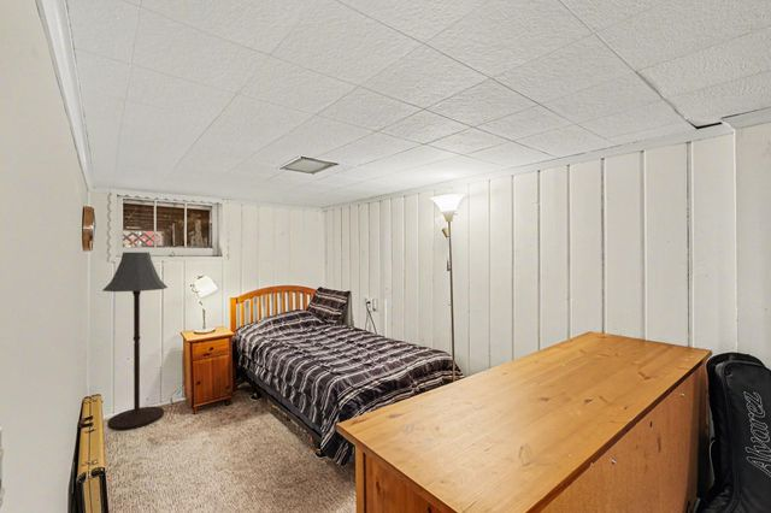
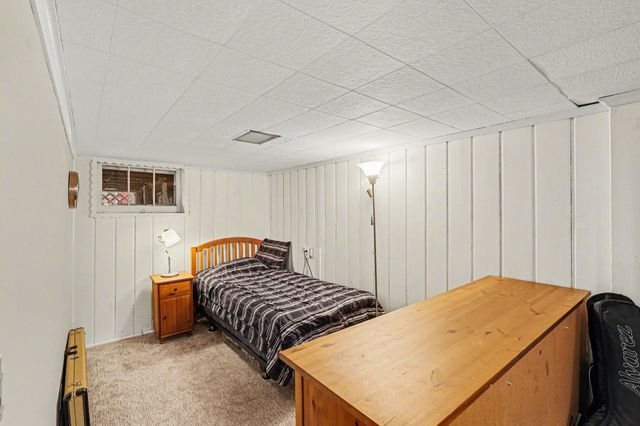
- floor lamp (136, 335)
